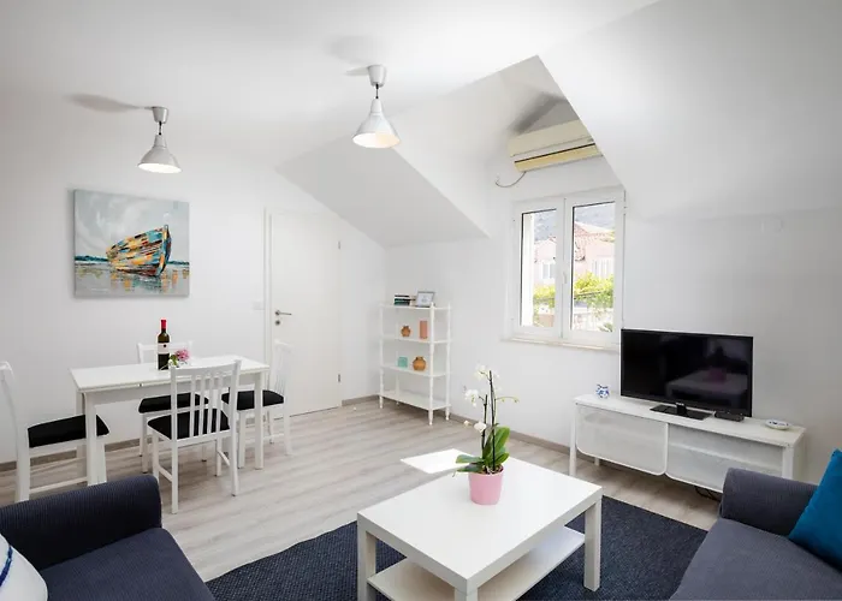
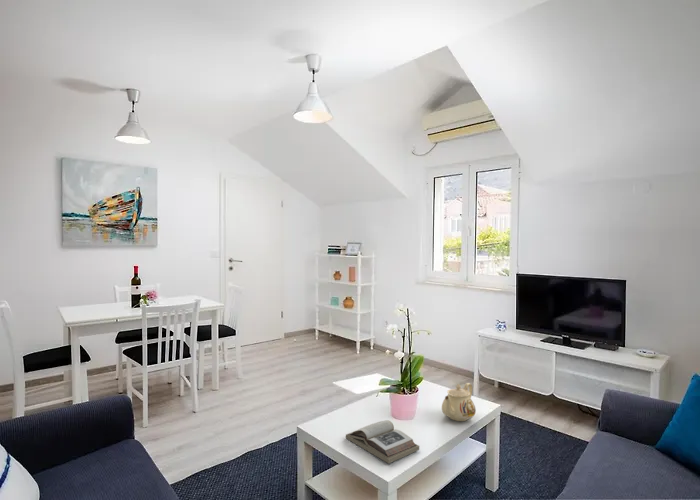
+ teapot (458, 400)
+ book (381, 435)
